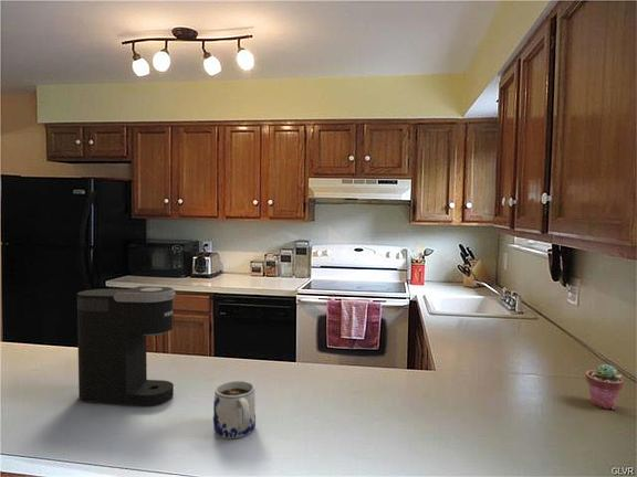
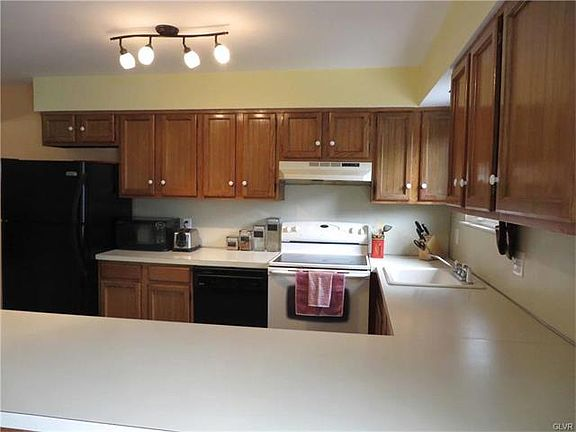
- mug (237, 410)
- potted succulent (604, 384)
- coffee maker (126, 342)
